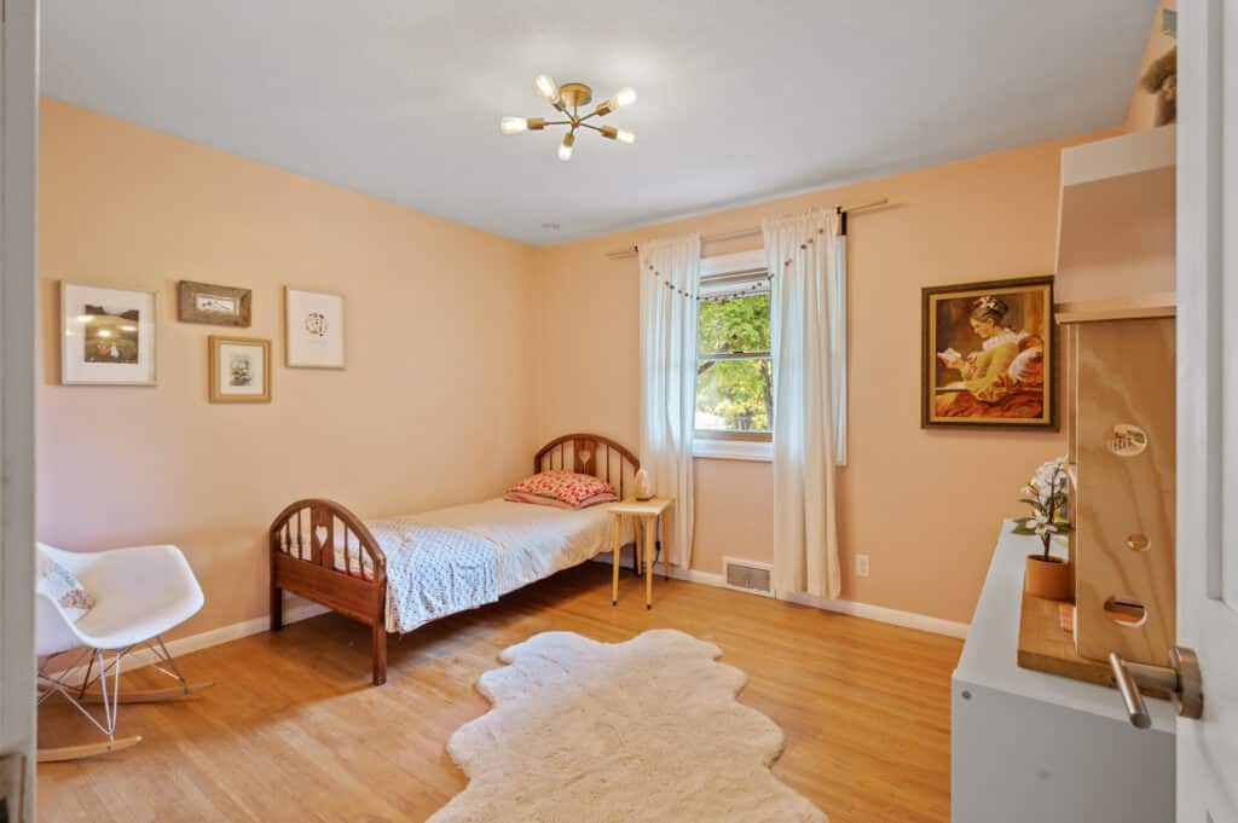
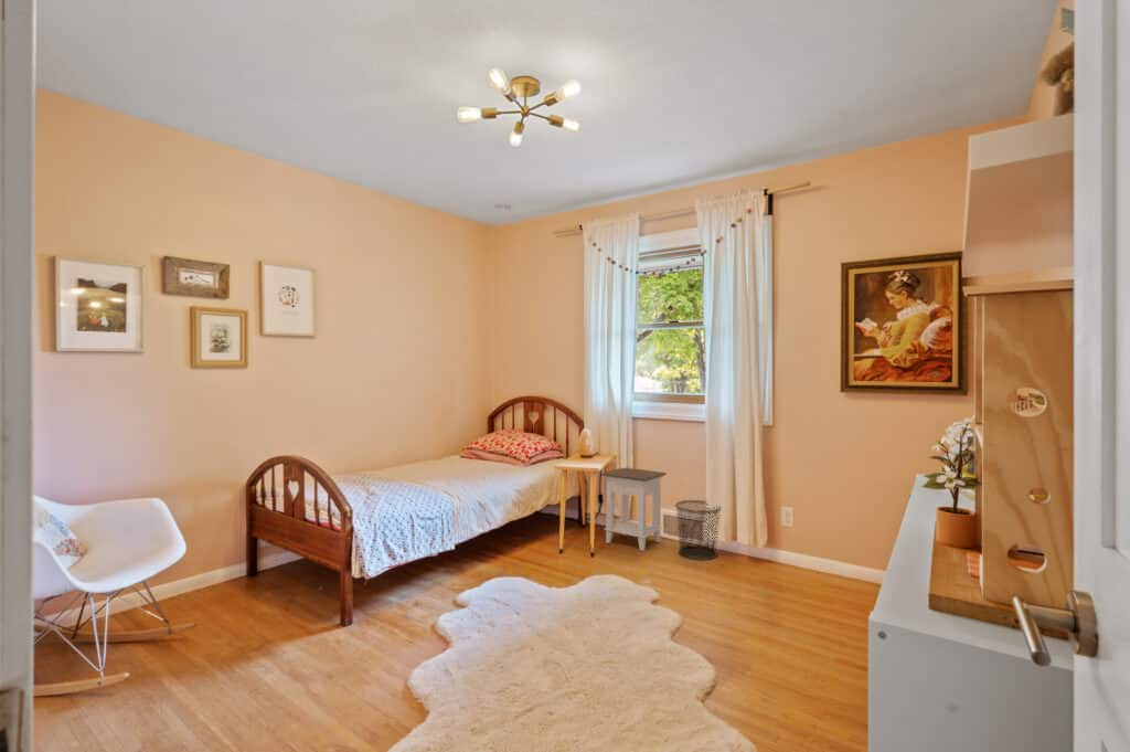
+ waste bin (699, 529)
+ nightstand (628, 507)
